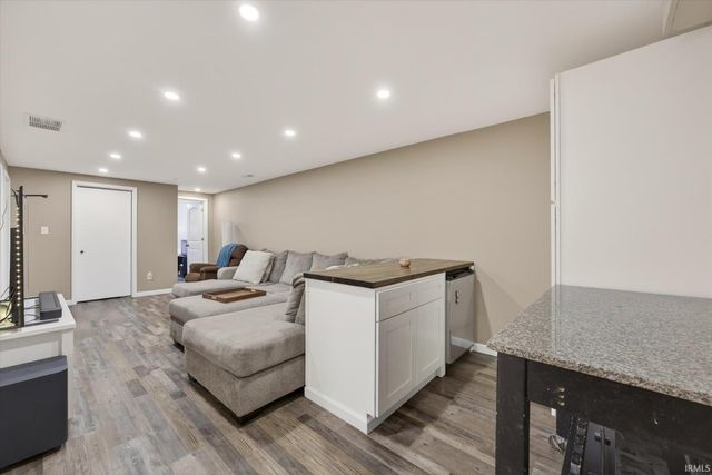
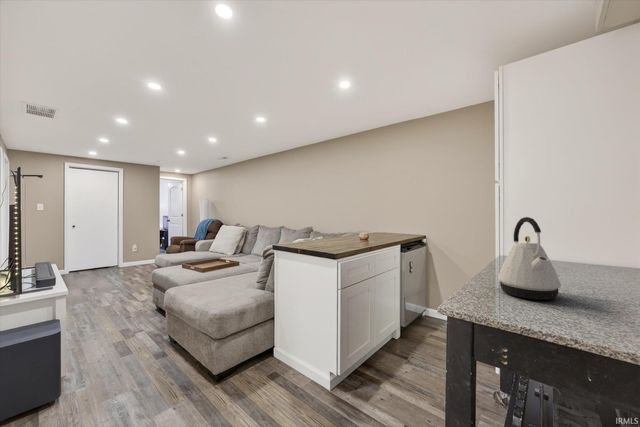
+ kettle (528, 255)
